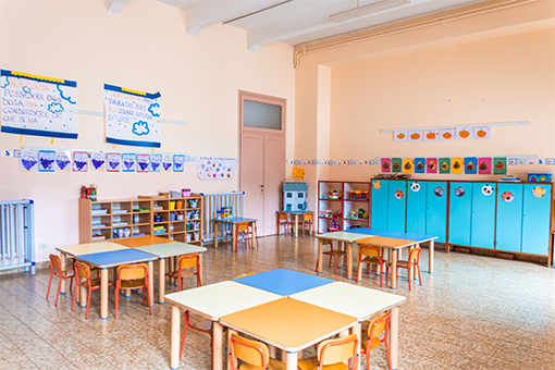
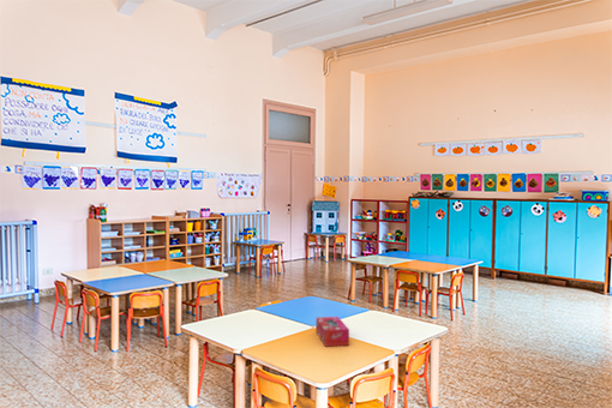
+ tissue box (331, 330)
